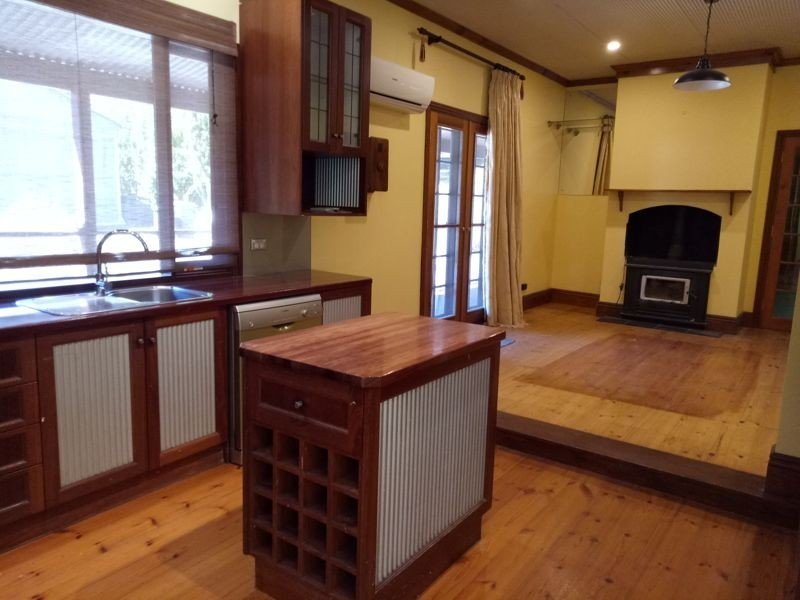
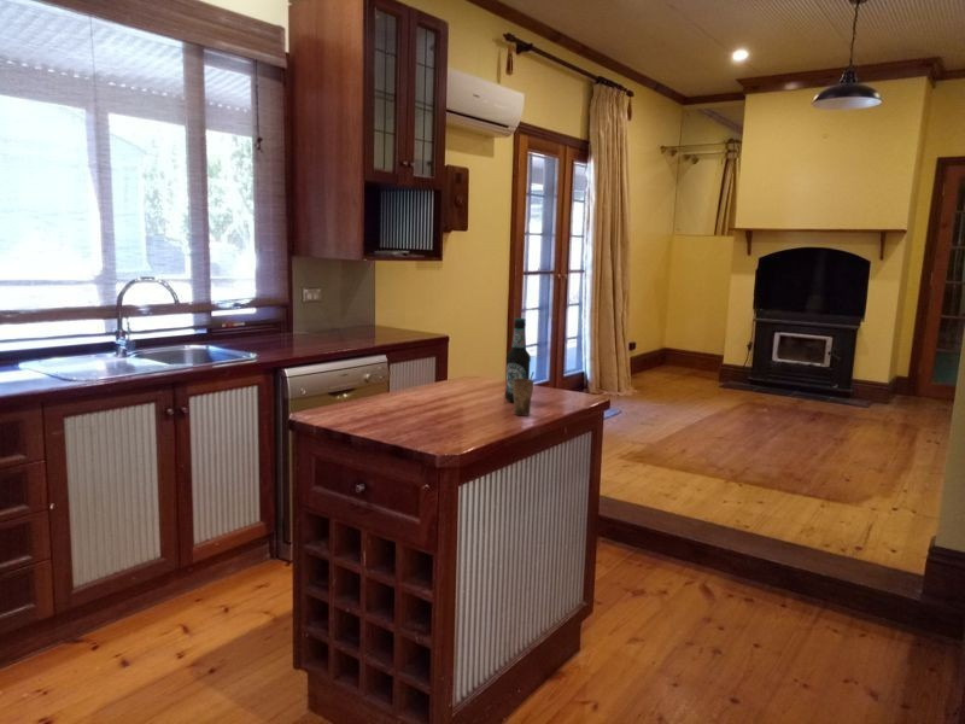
+ bottle (517, 360)
+ cup (522, 392)
